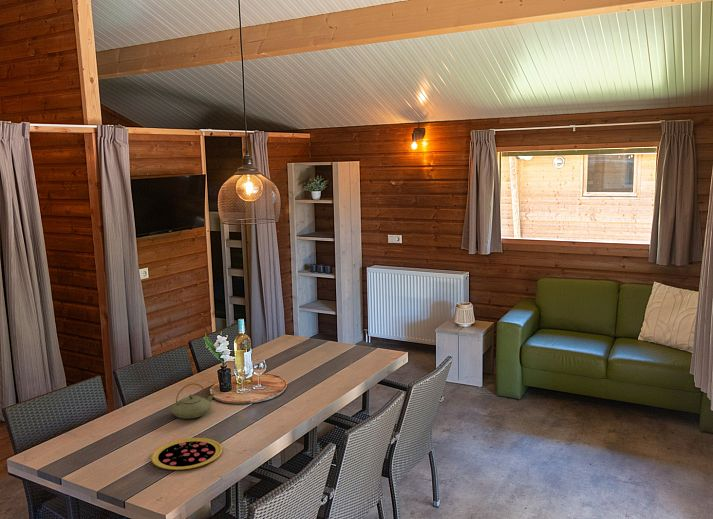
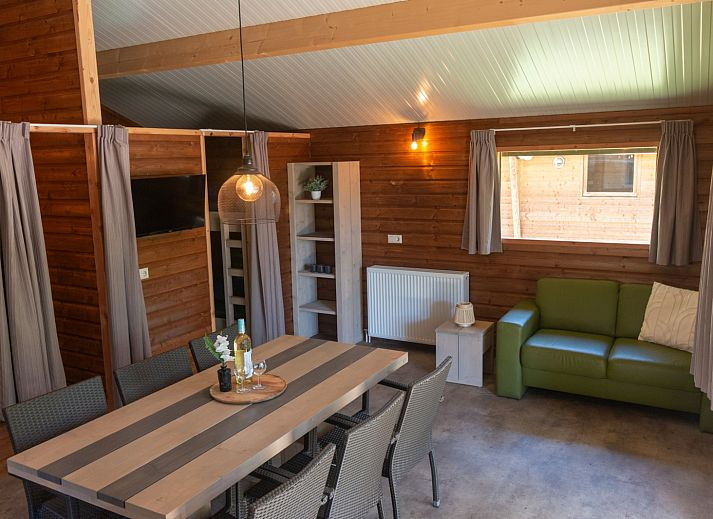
- teapot (193, 398)
- pizza (187, 453)
